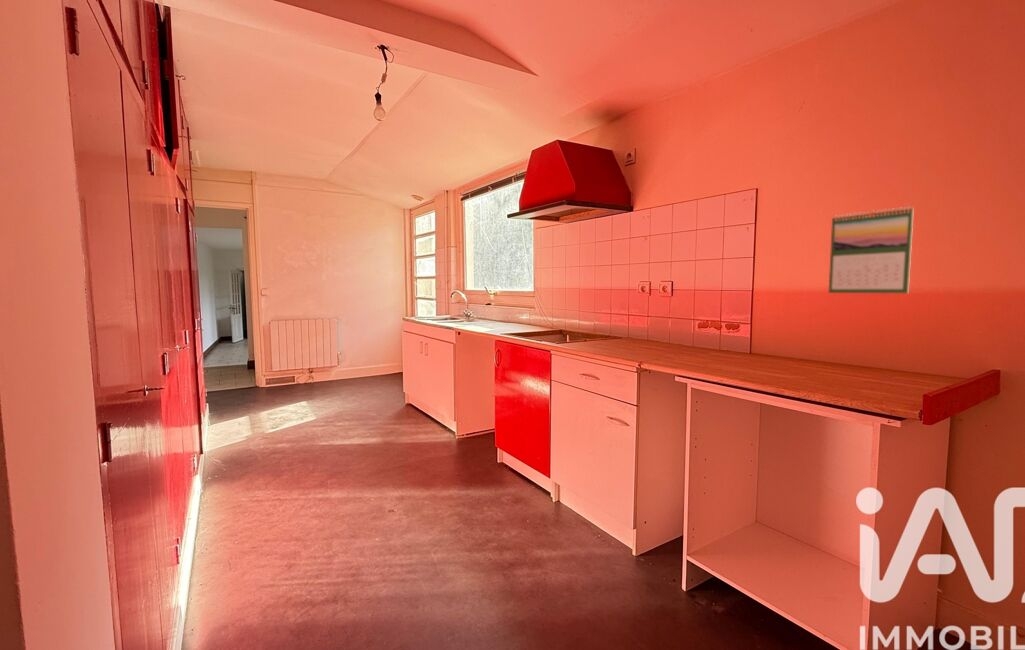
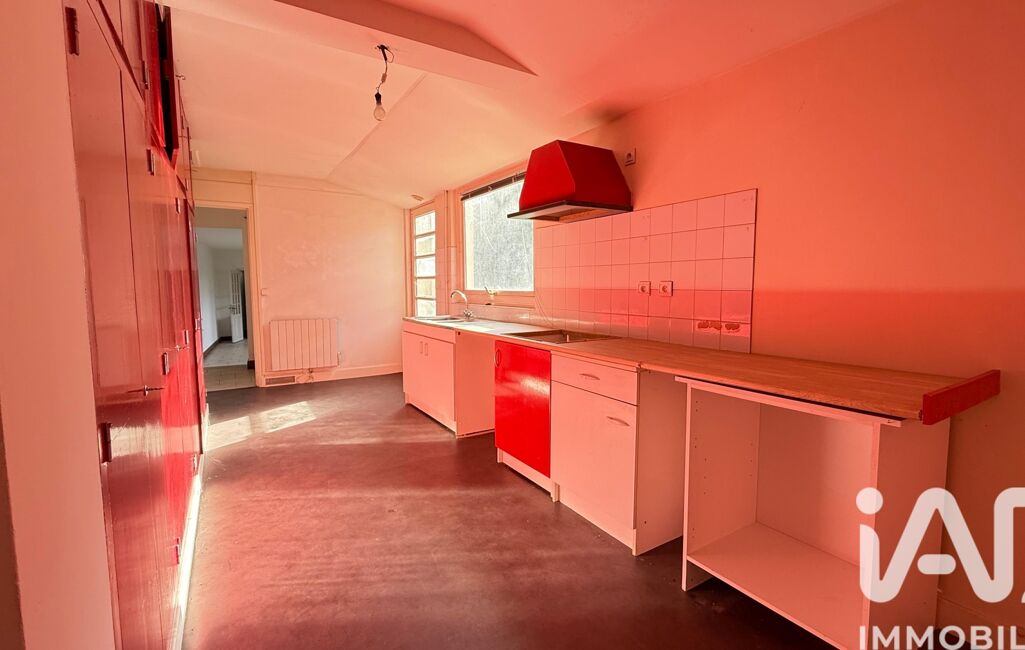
- calendar (868, 251)
